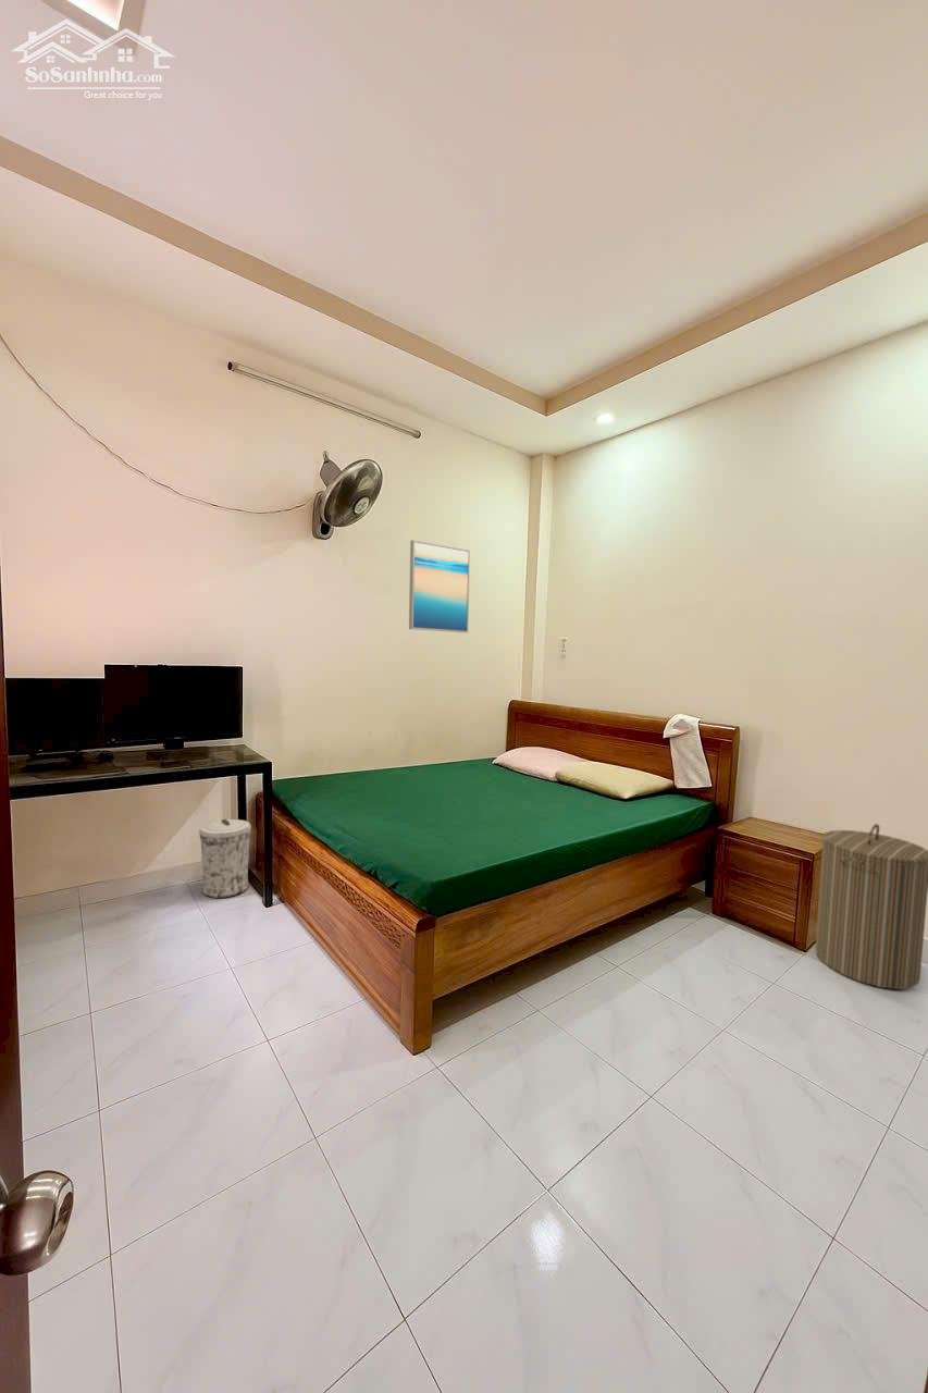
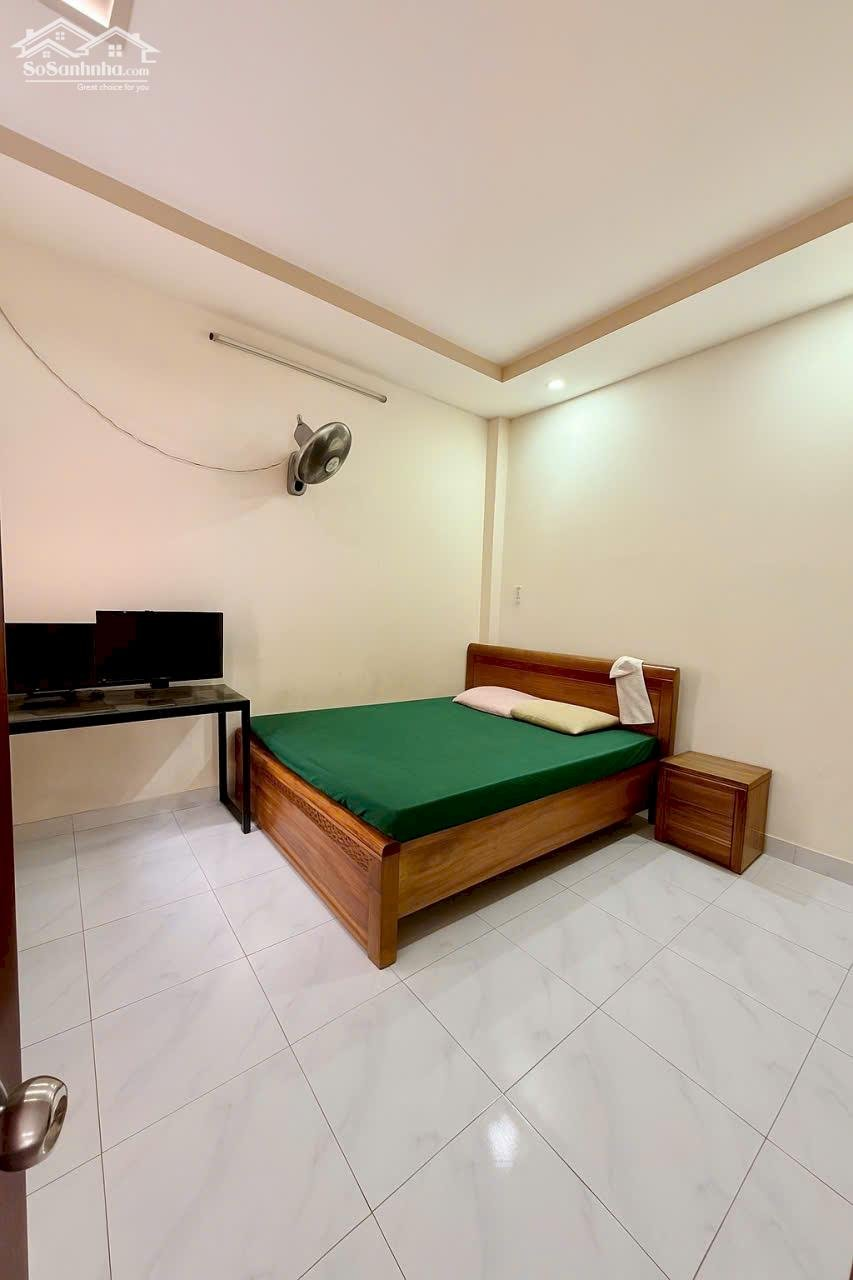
- laundry hamper (870, 895)
- wall art (440, 588)
- trash can (225, 854)
